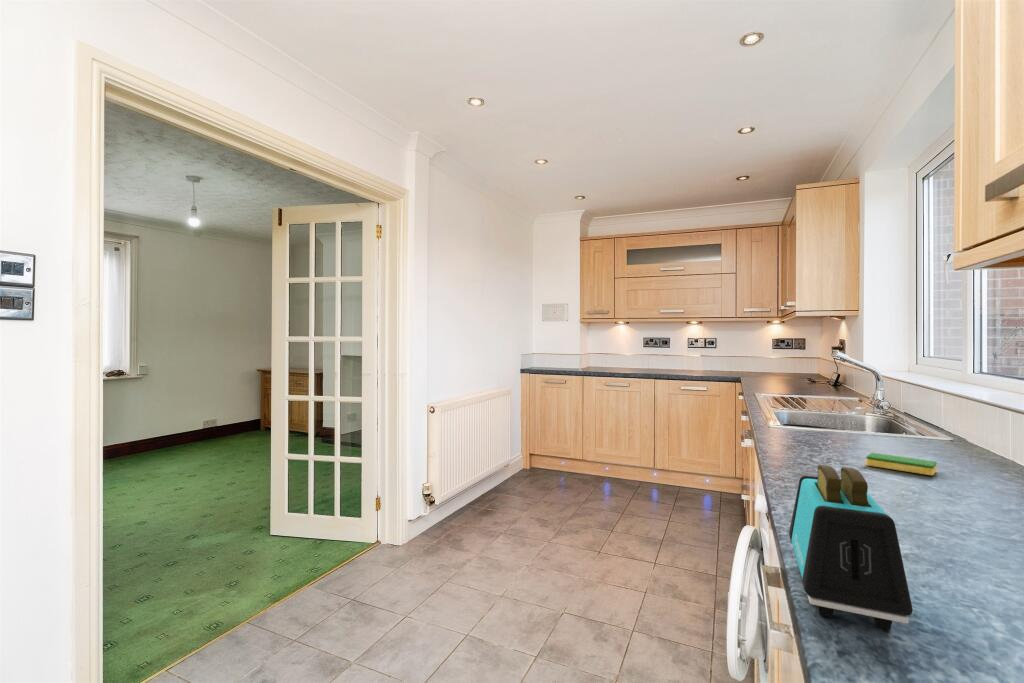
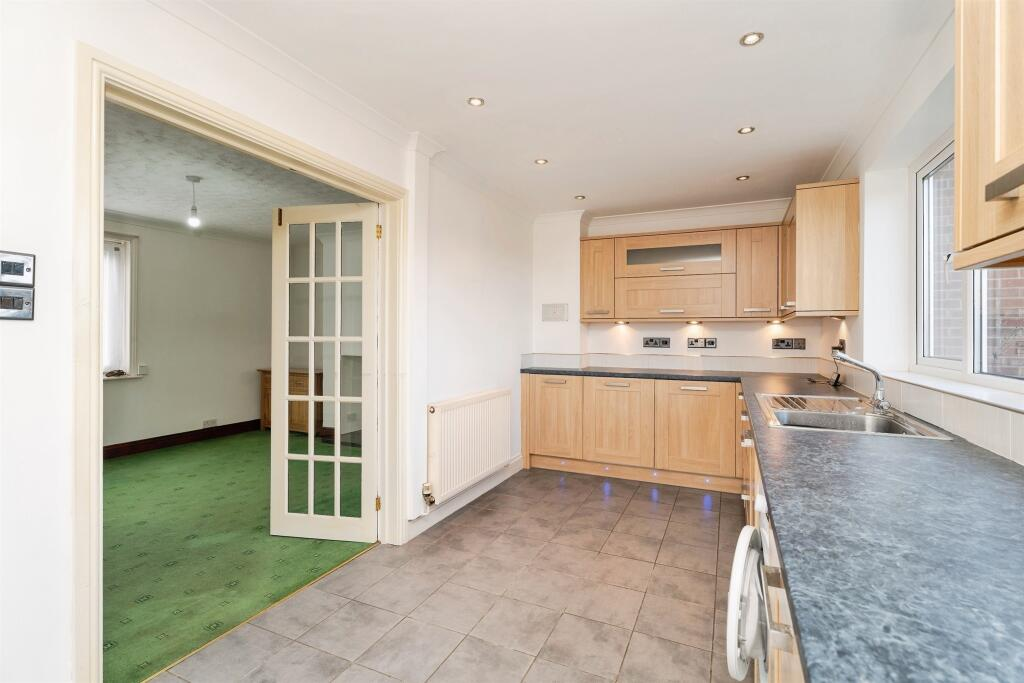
- toaster (840, 530)
- dish sponge (900, 463)
